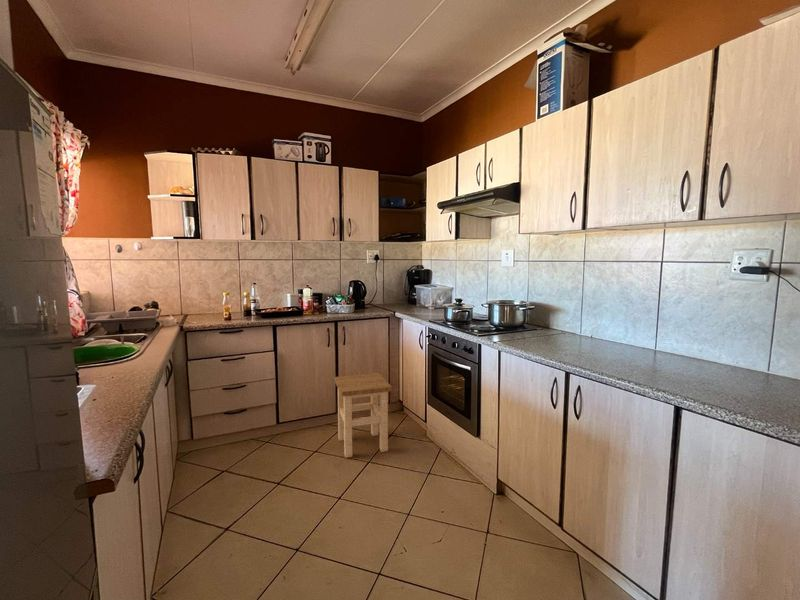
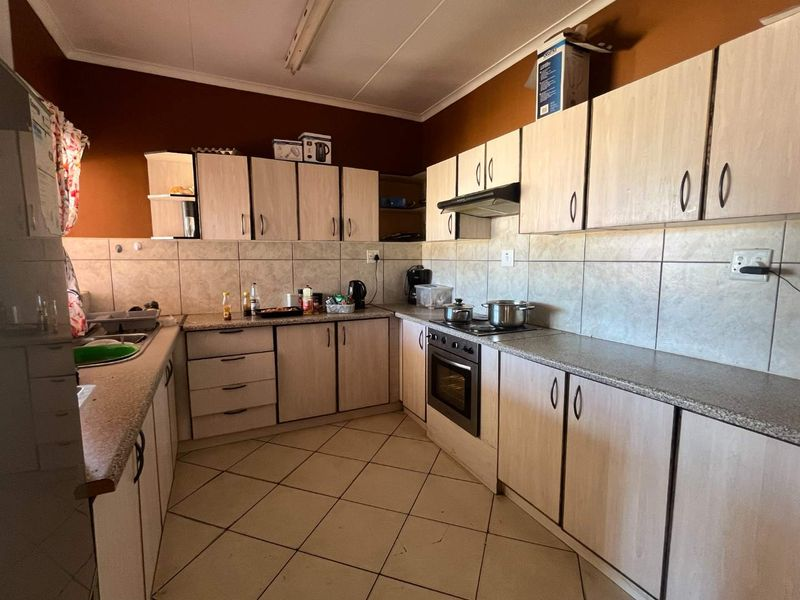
- stool (361, 410)
